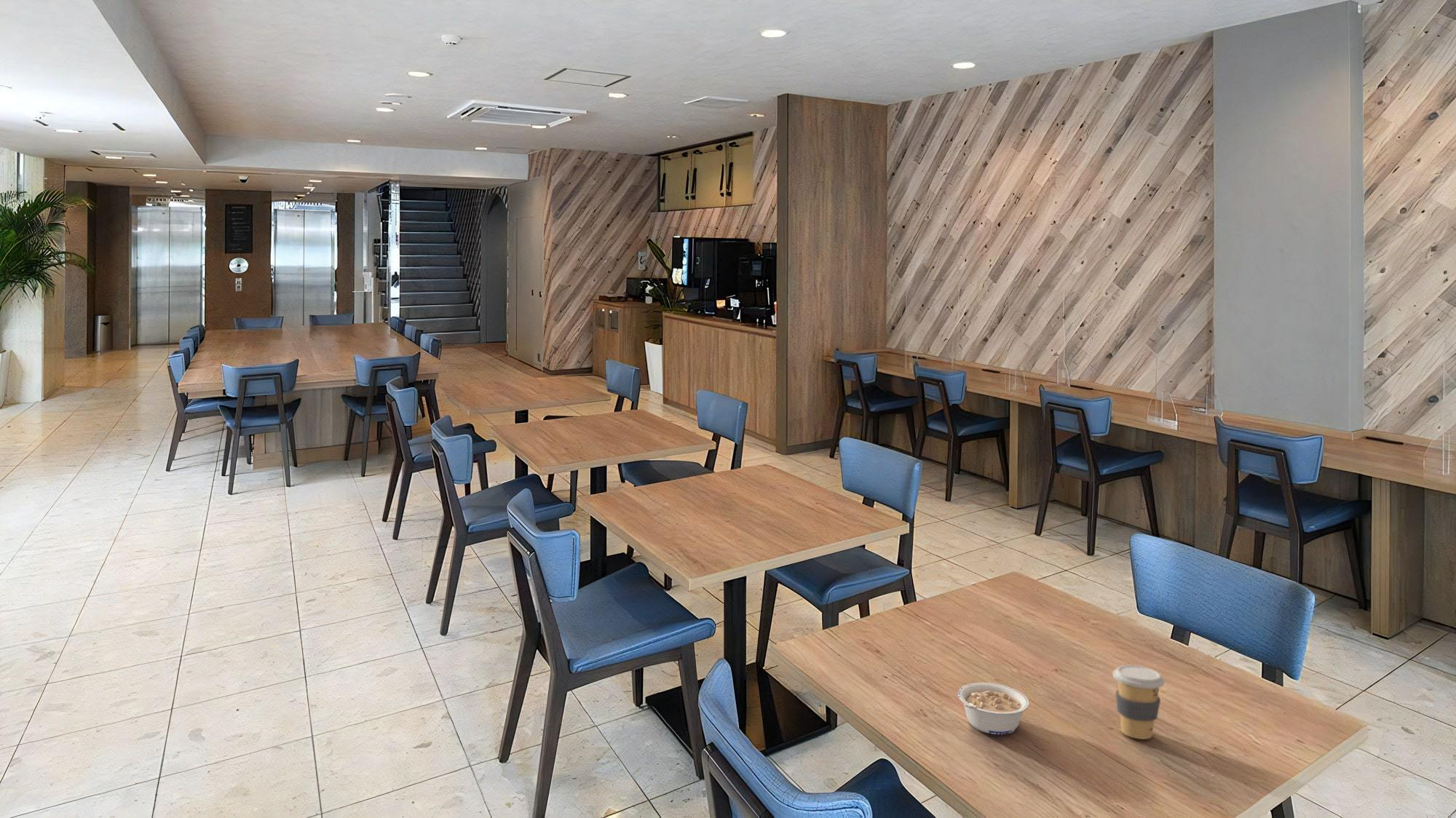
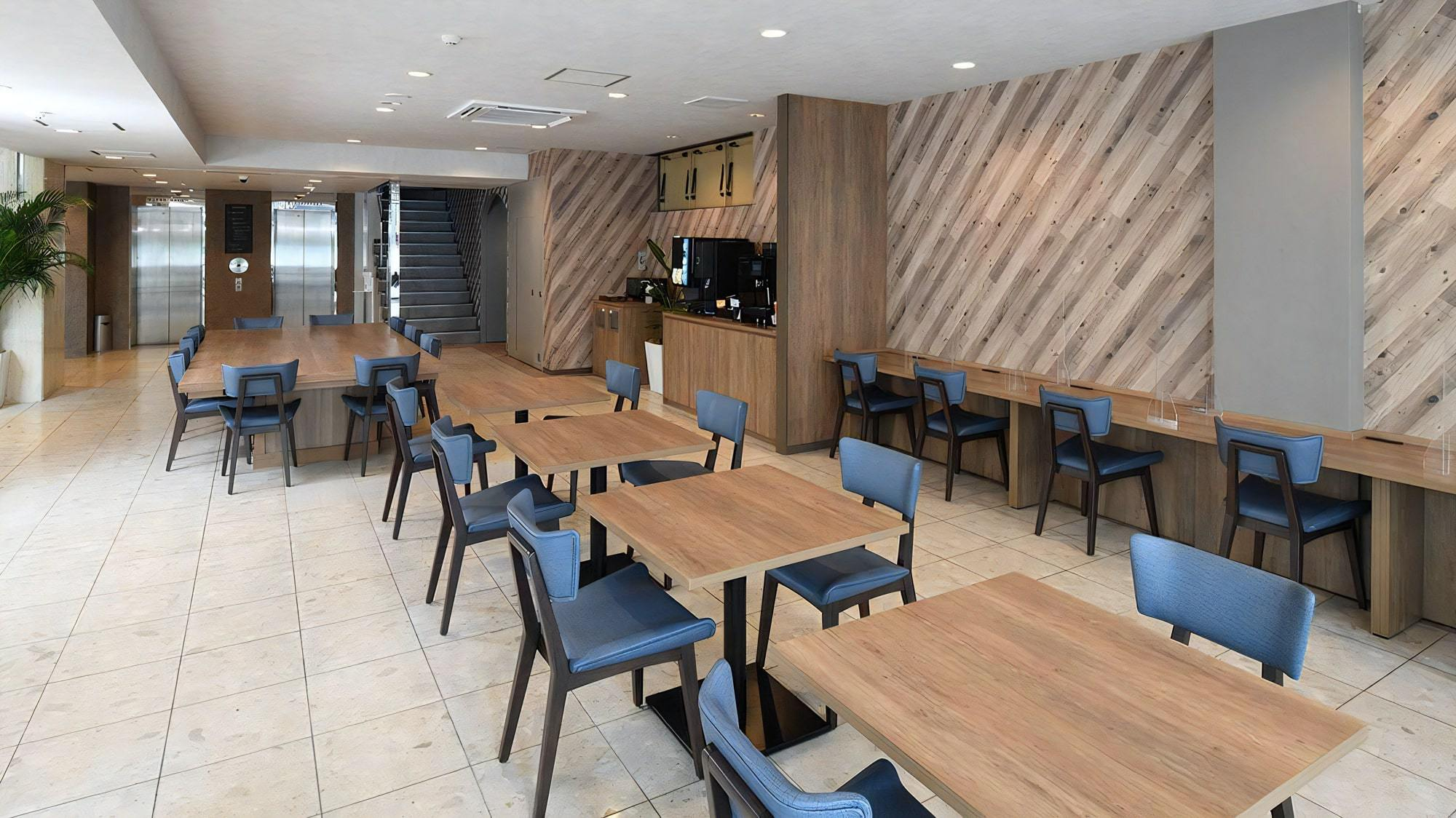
- legume (993, 709)
- coffee cup (1137, 702)
